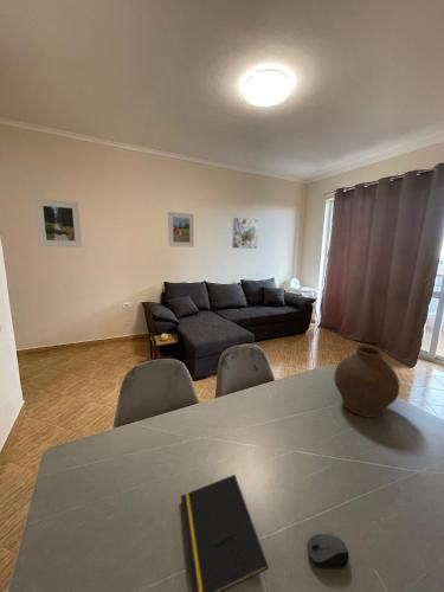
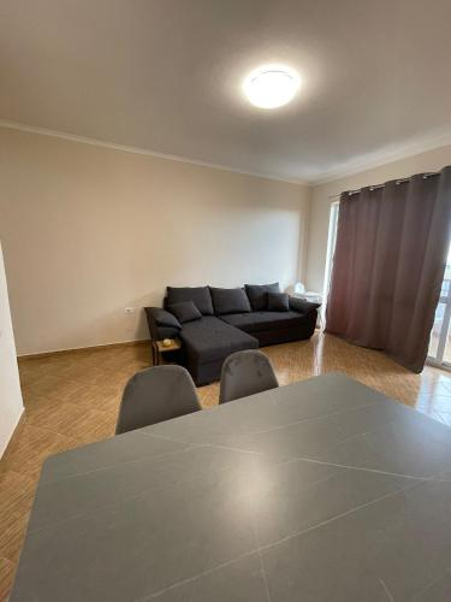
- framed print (59, 224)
- notepad (218, 527)
- computer mouse (328, 548)
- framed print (181, 230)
- vase (365, 379)
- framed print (245, 233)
